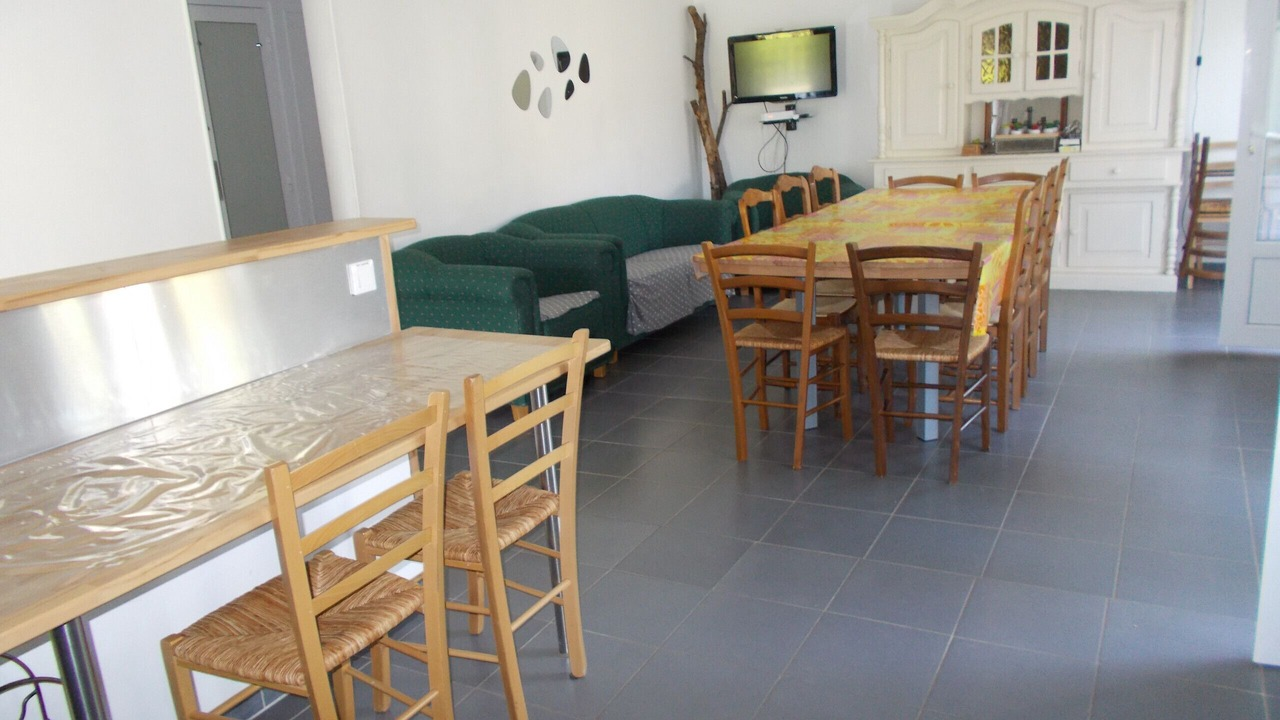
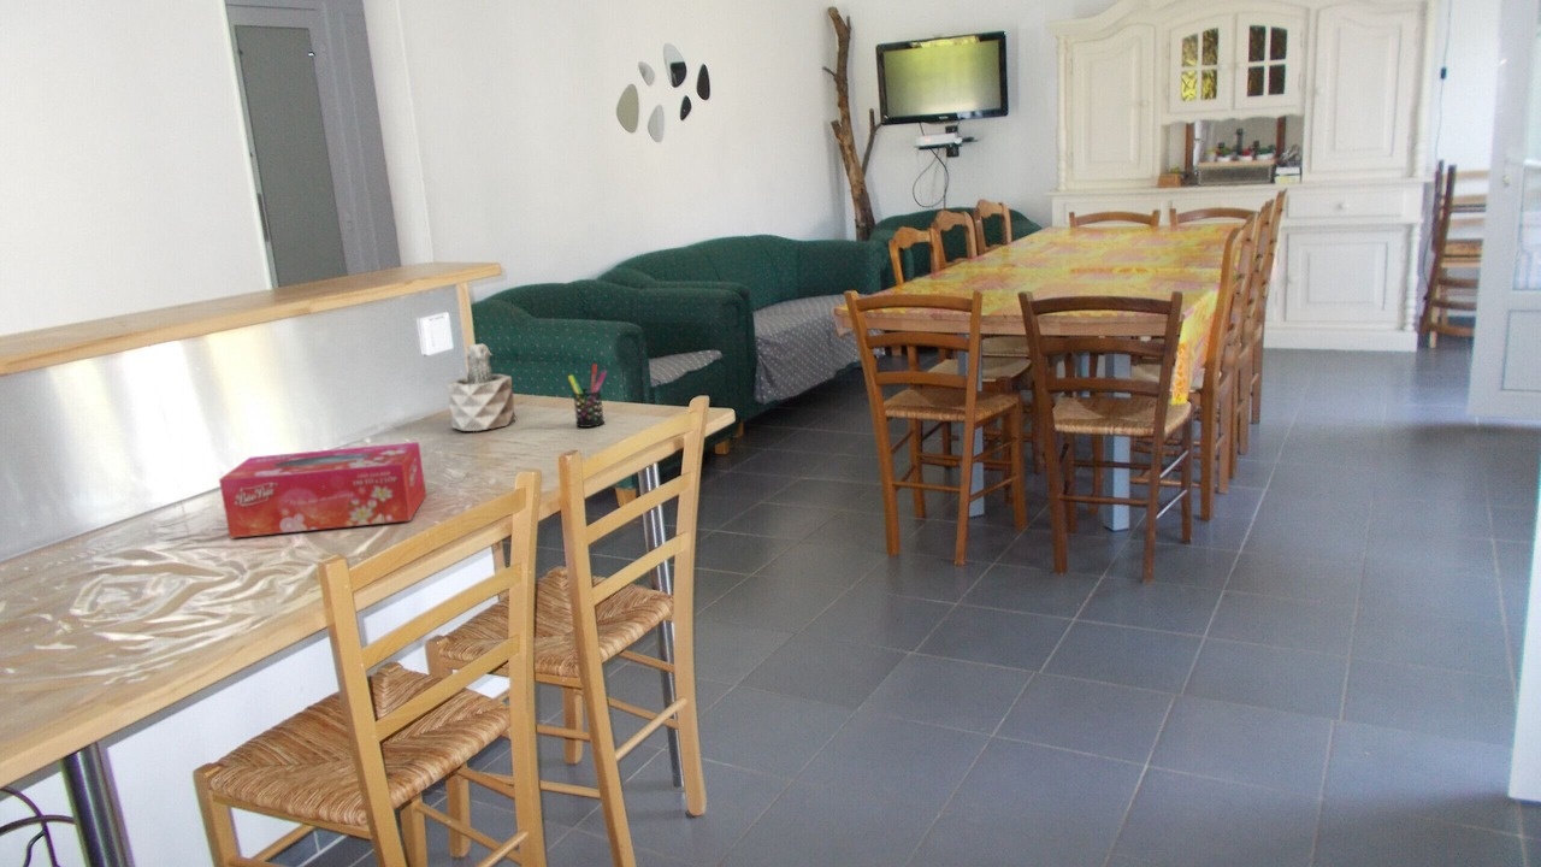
+ tissue box (327, 488)
+ succulent plant (479, 384)
+ pen holder (585, 394)
